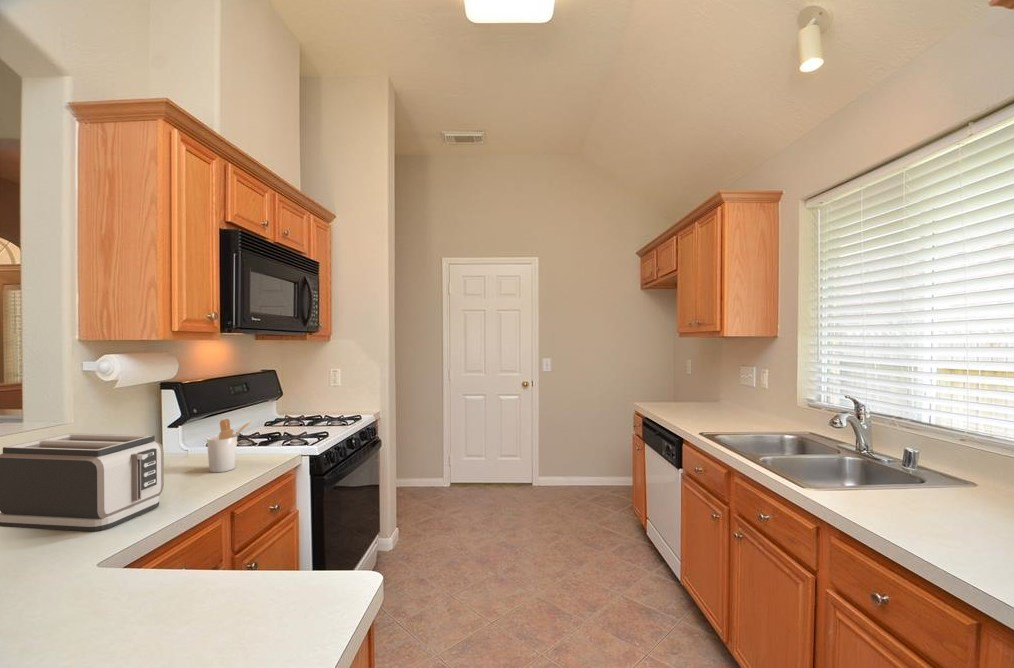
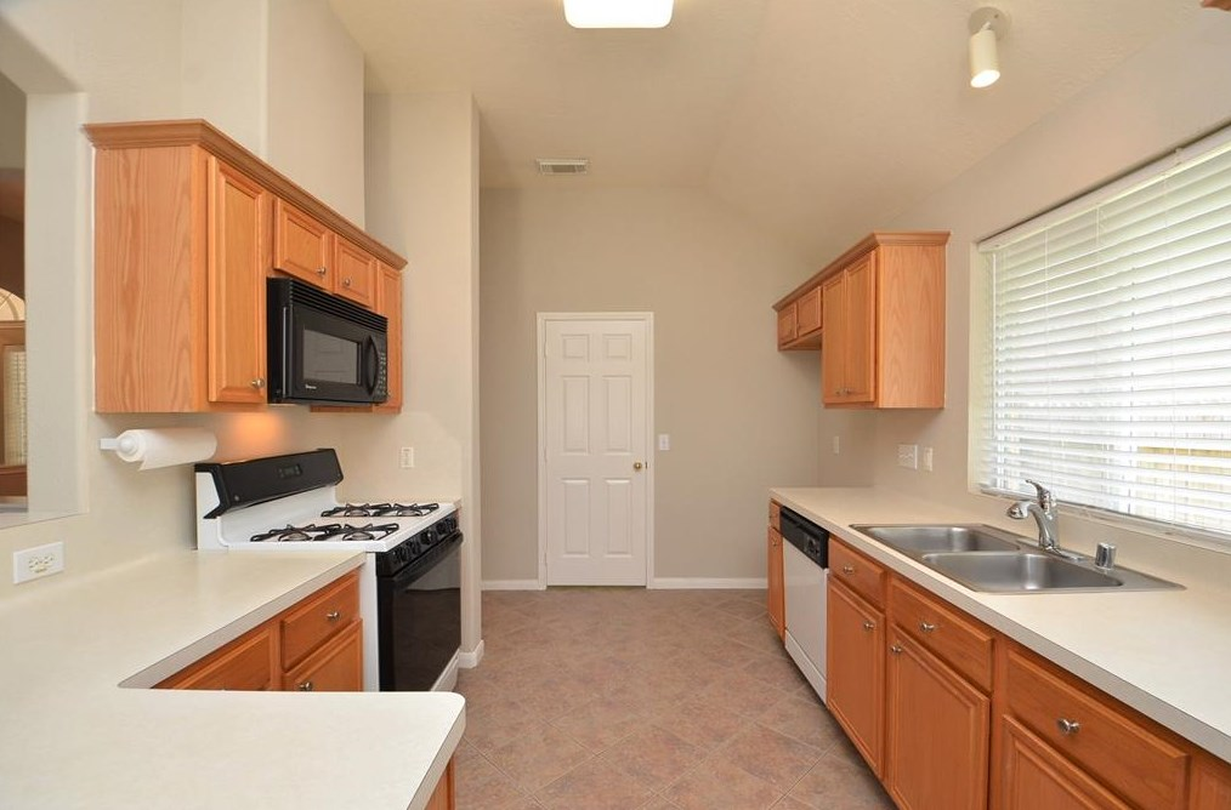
- toaster (87, 478)
- utensil holder (230, 444)
